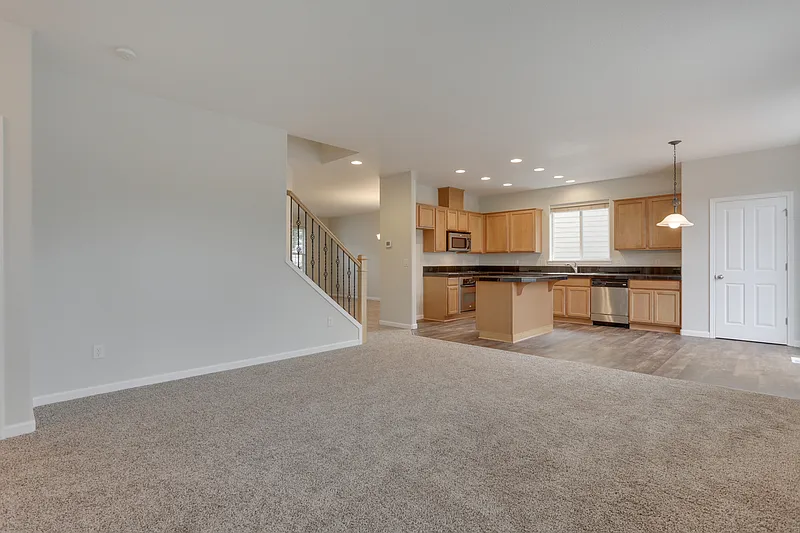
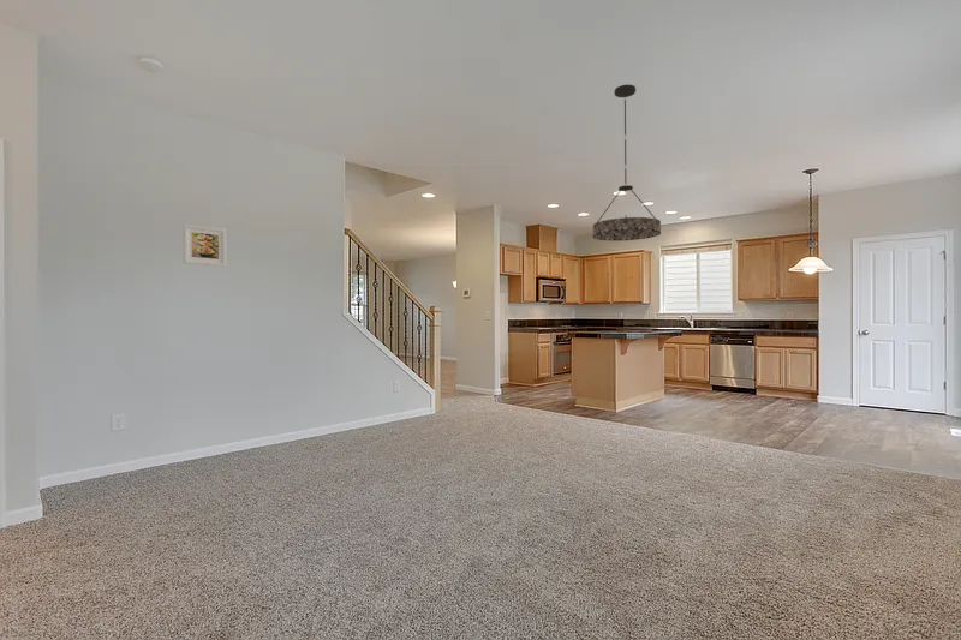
+ chandelier (625, 162)
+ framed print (204, 245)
